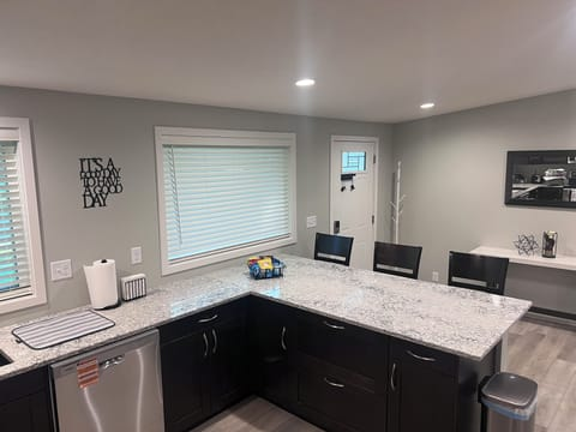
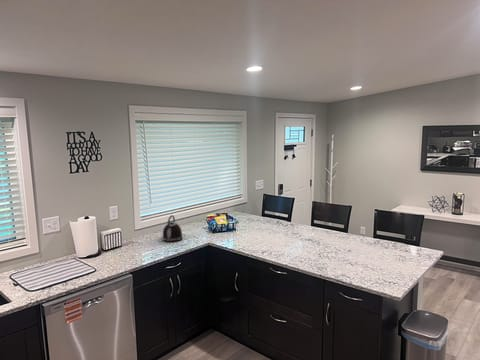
+ kettle (172, 227)
